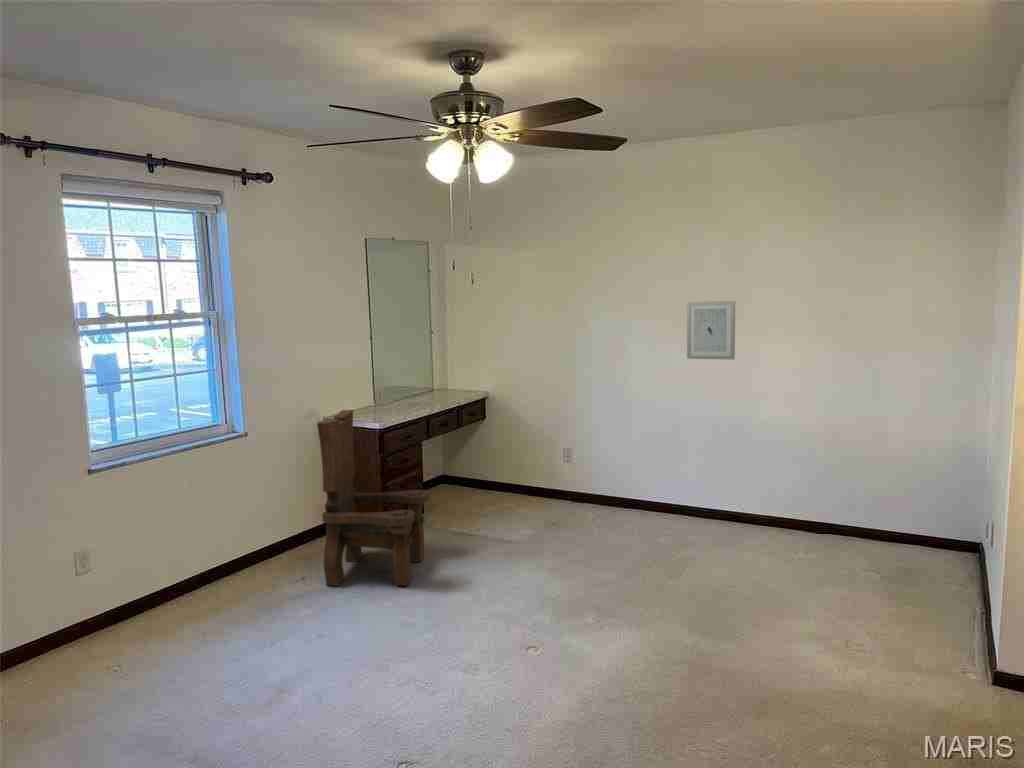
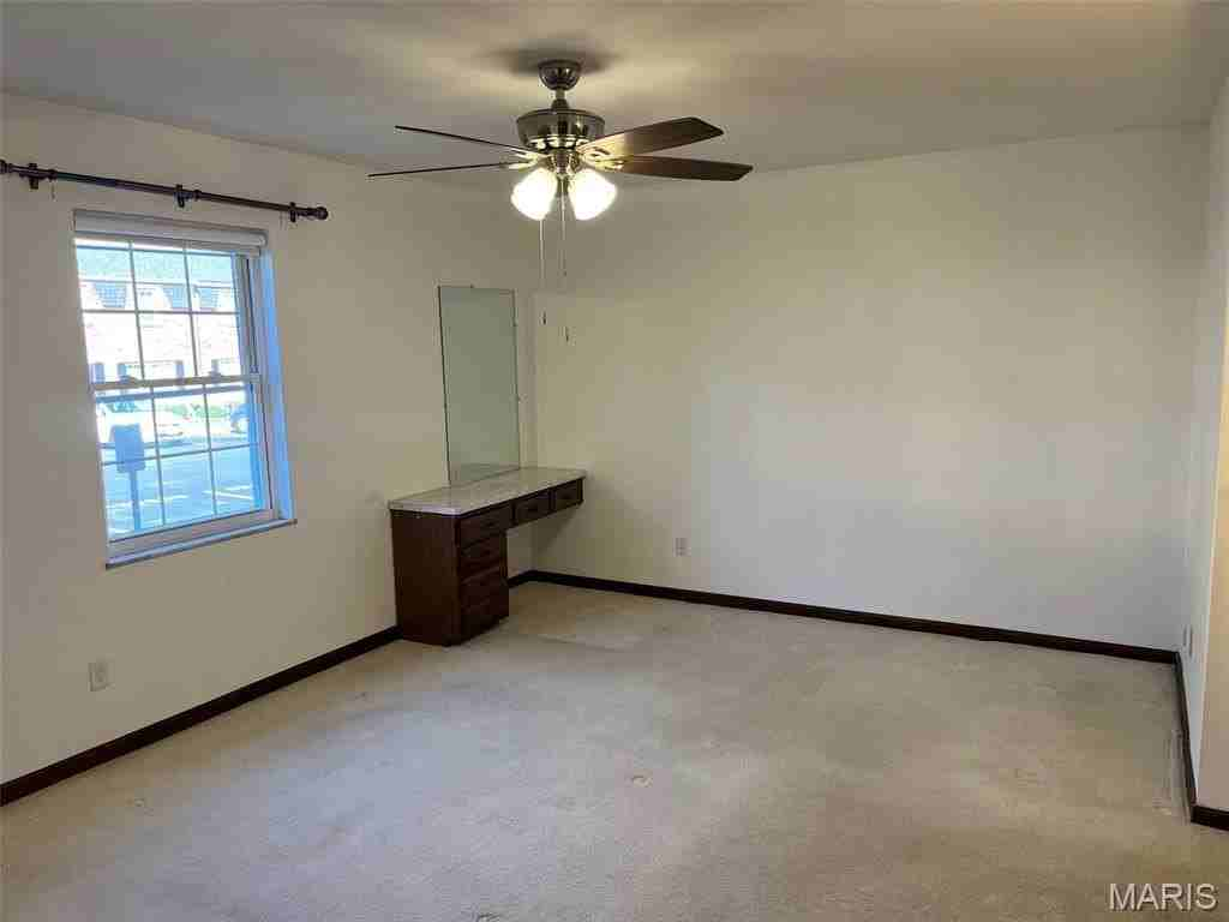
- wall art (710, 330)
- wooden chair (376, 493)
